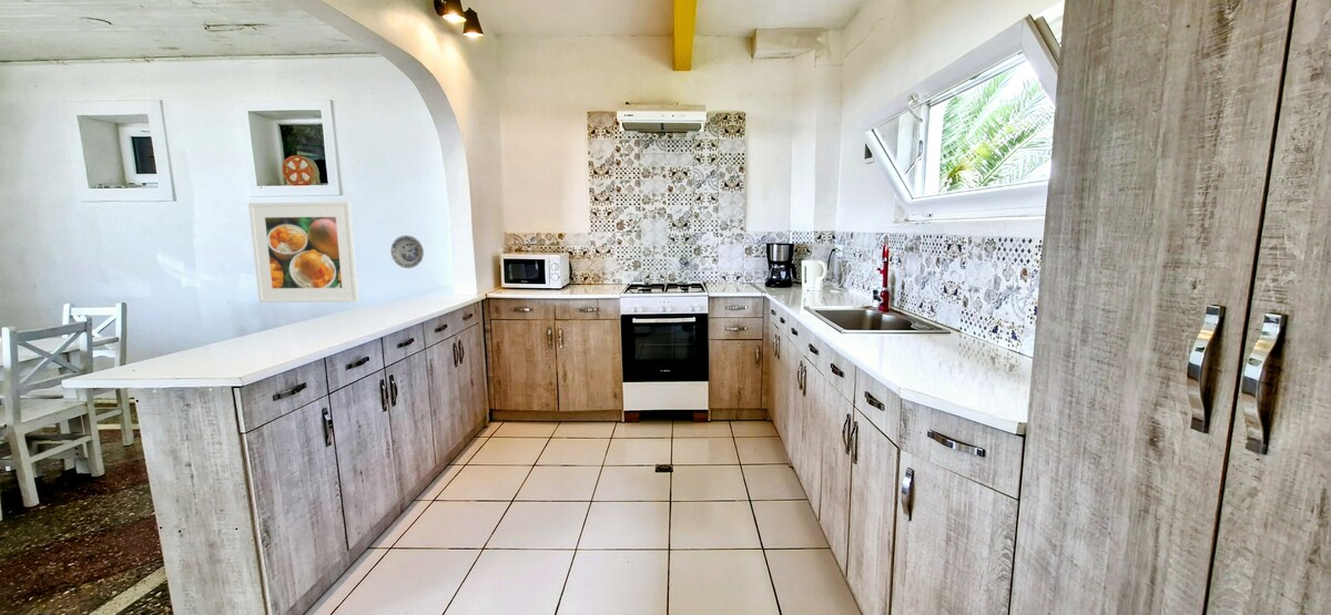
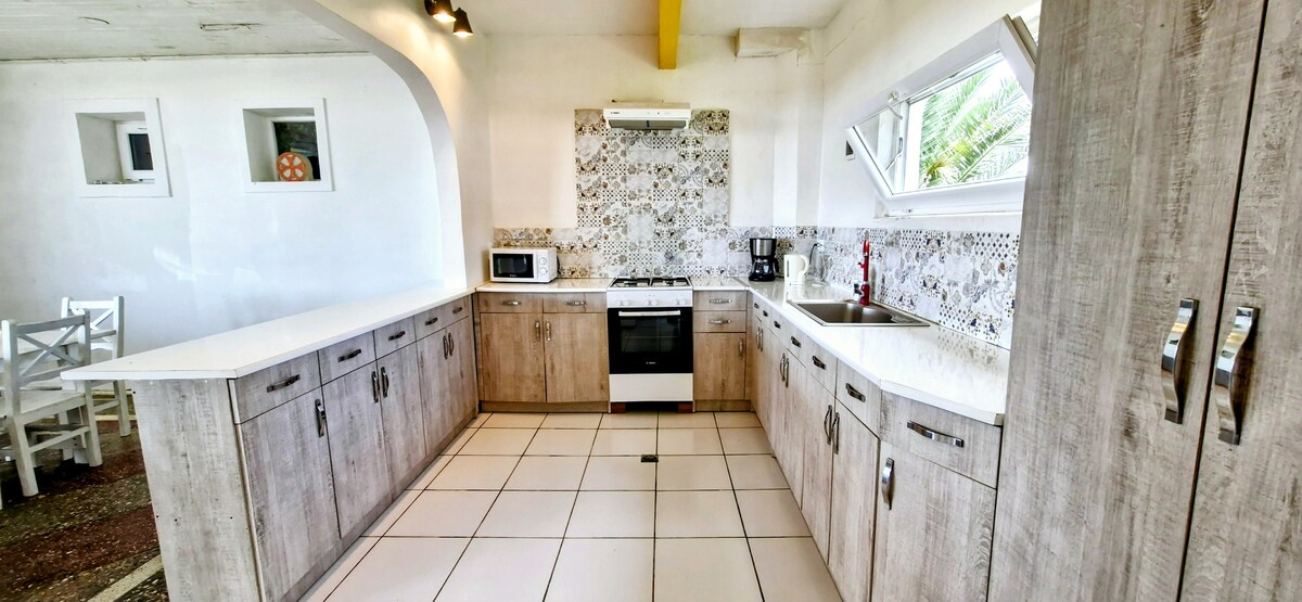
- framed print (304, 253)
- decorative plate (408, 252)
